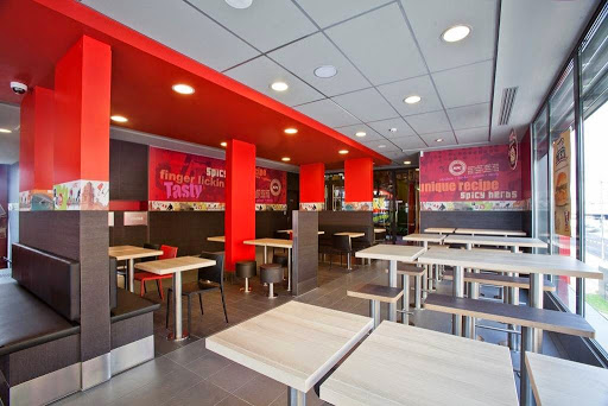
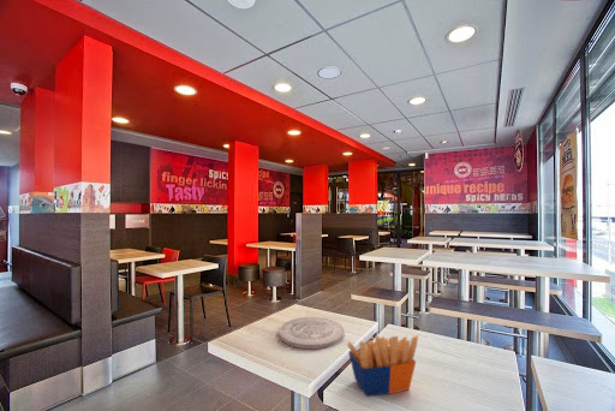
+ plate (311, 330)
+ french fries (382, 357)
